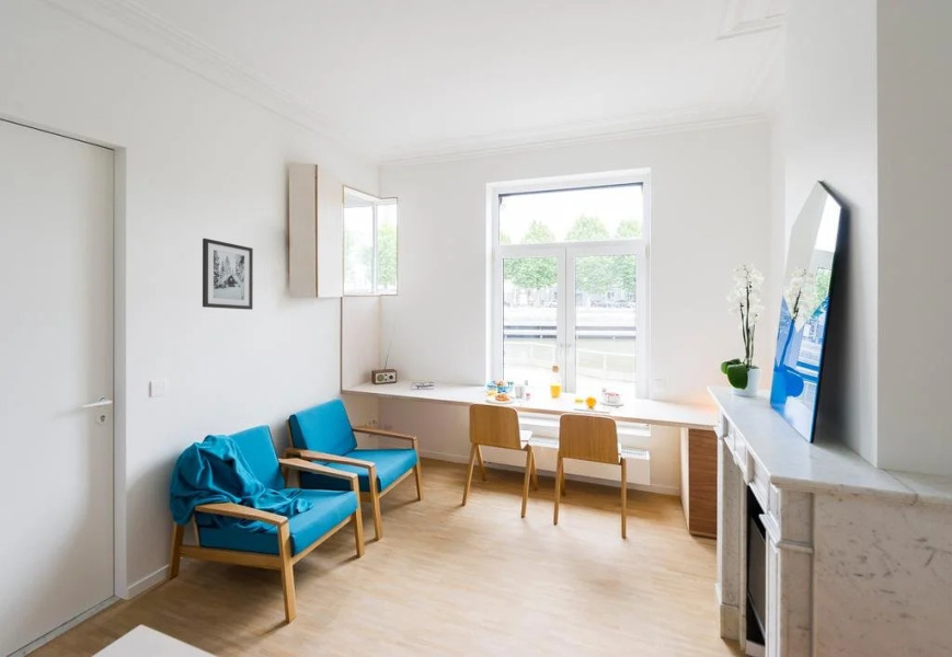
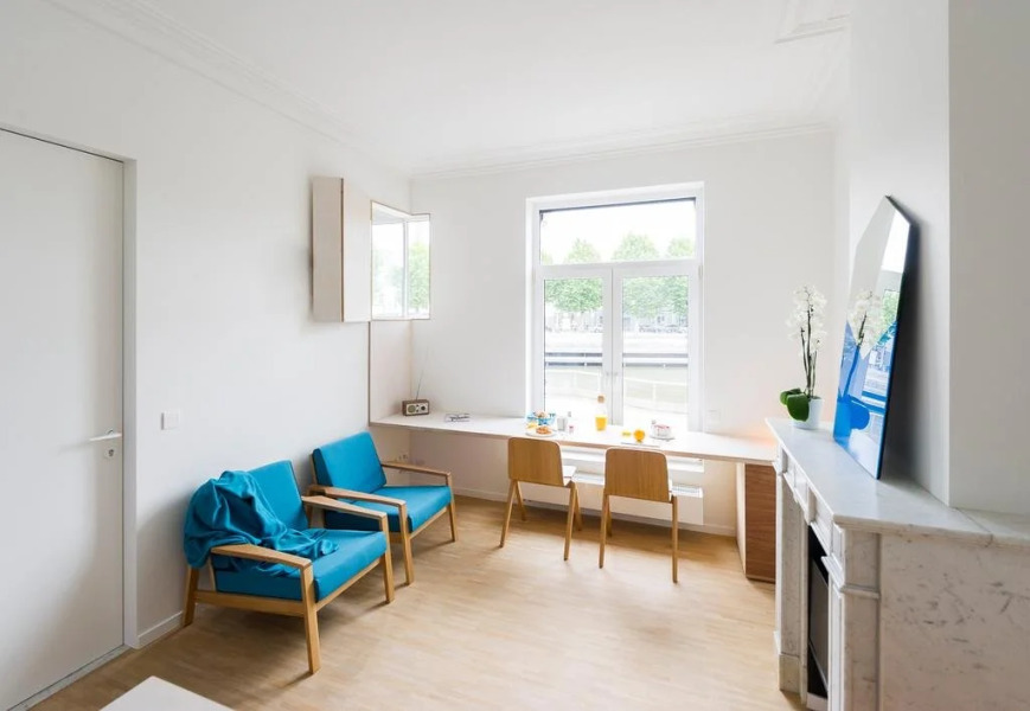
- wall art (229, 276)
